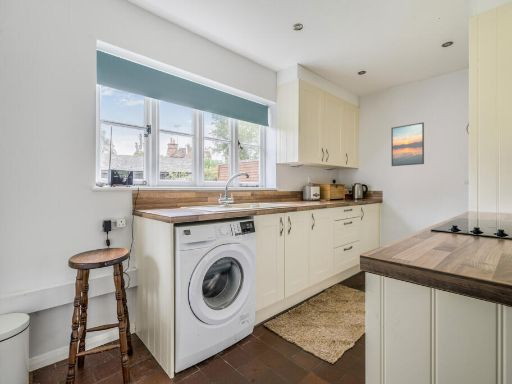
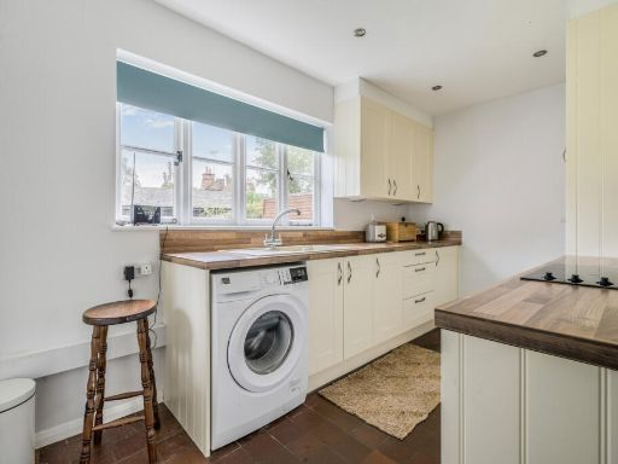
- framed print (407, 145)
